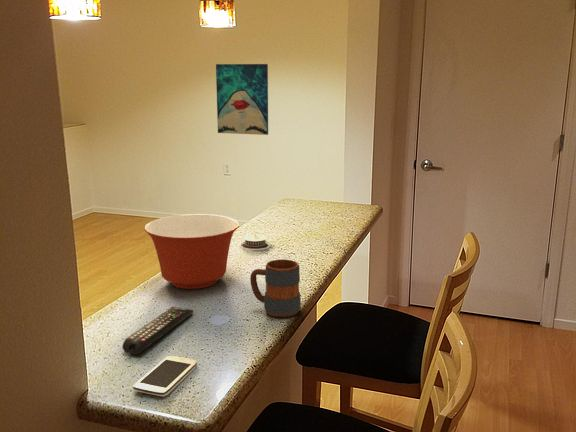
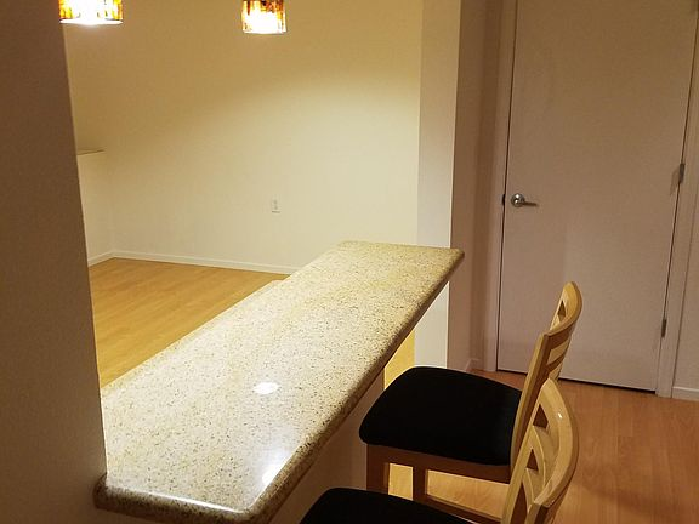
- smartphone (166, 375)
- wall art (242, 99)
- architectural model (255, 238)
- mug (275, 287)
- remote control (160, 327)
- mixing bowl (193, 253)
